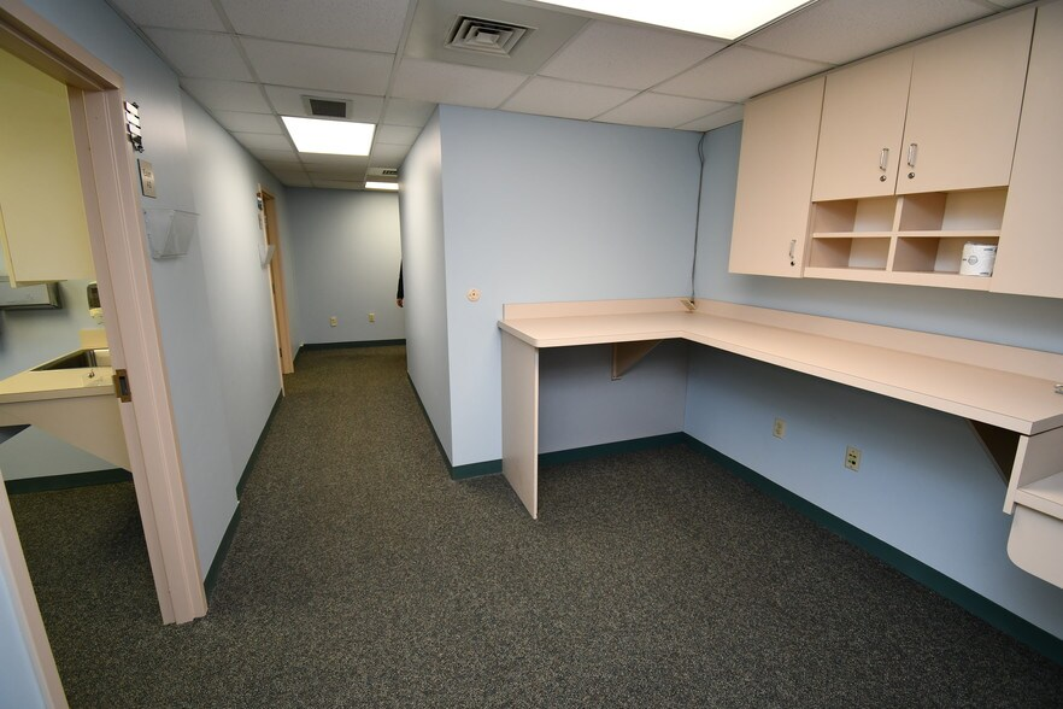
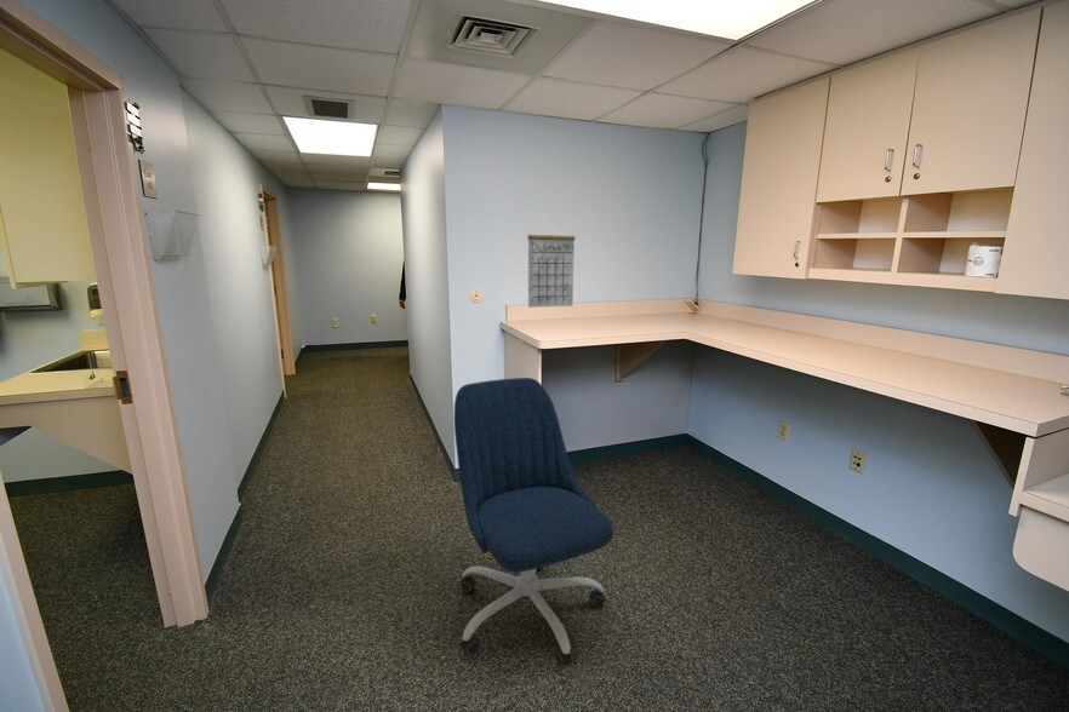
+ calendar (550, 263)
+ office chair (527, 510)
